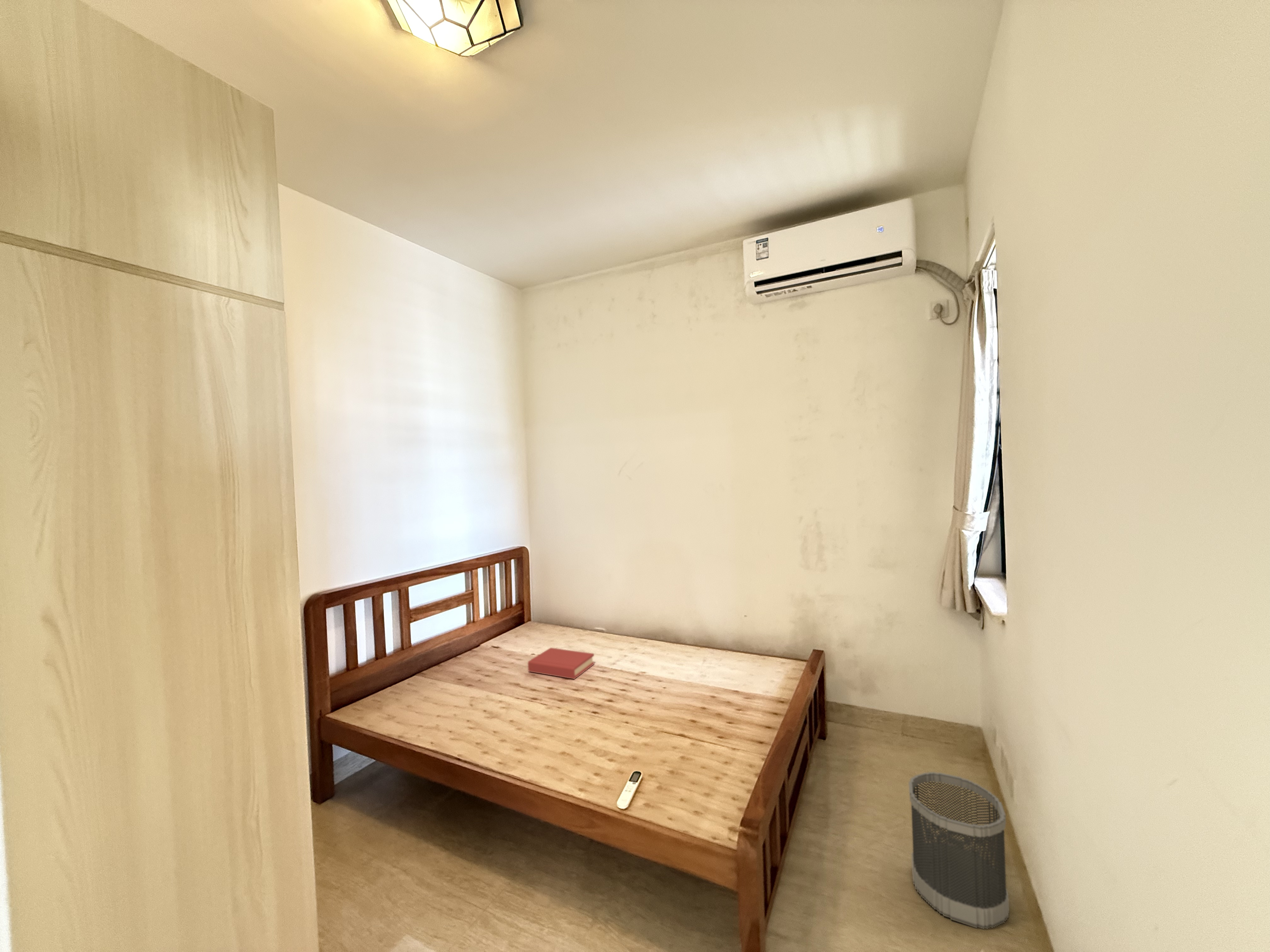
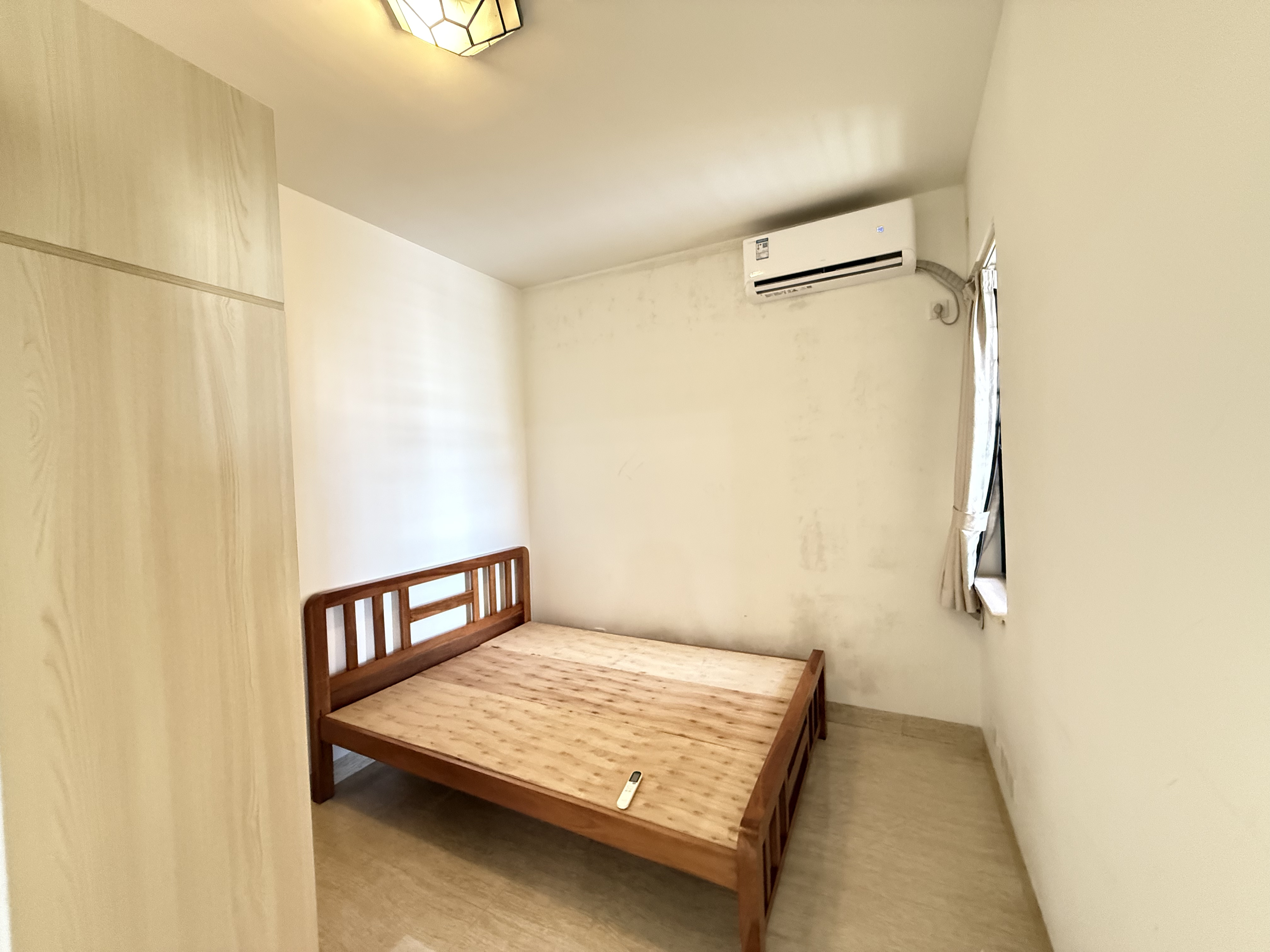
- hardback book (561, 663)
- wastebasket (956, 844)
